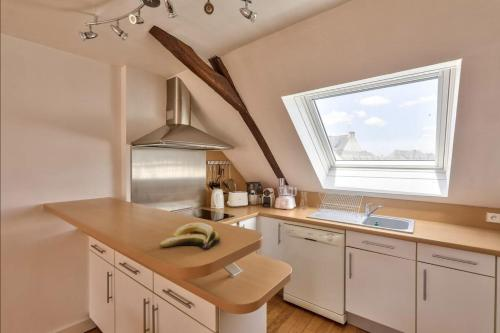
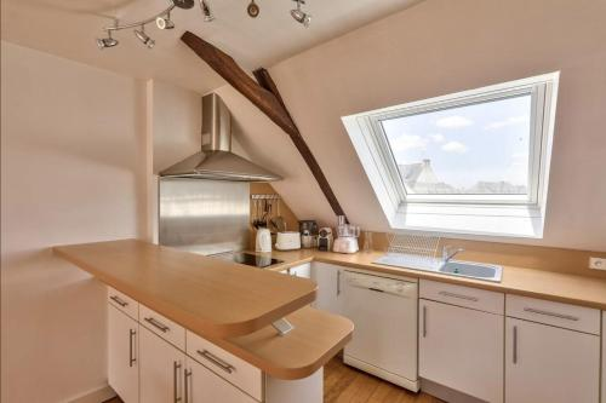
- banana (192, 235)
